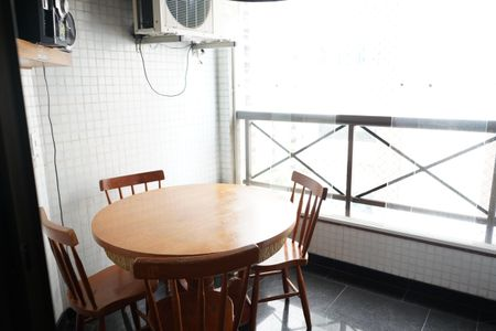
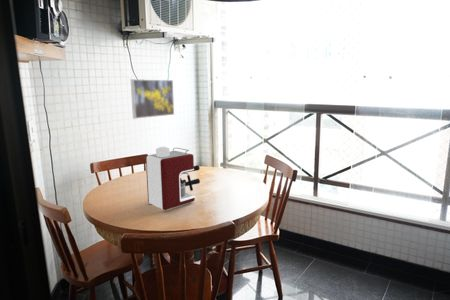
+ coffee maker (177, 173)
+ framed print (153, 98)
